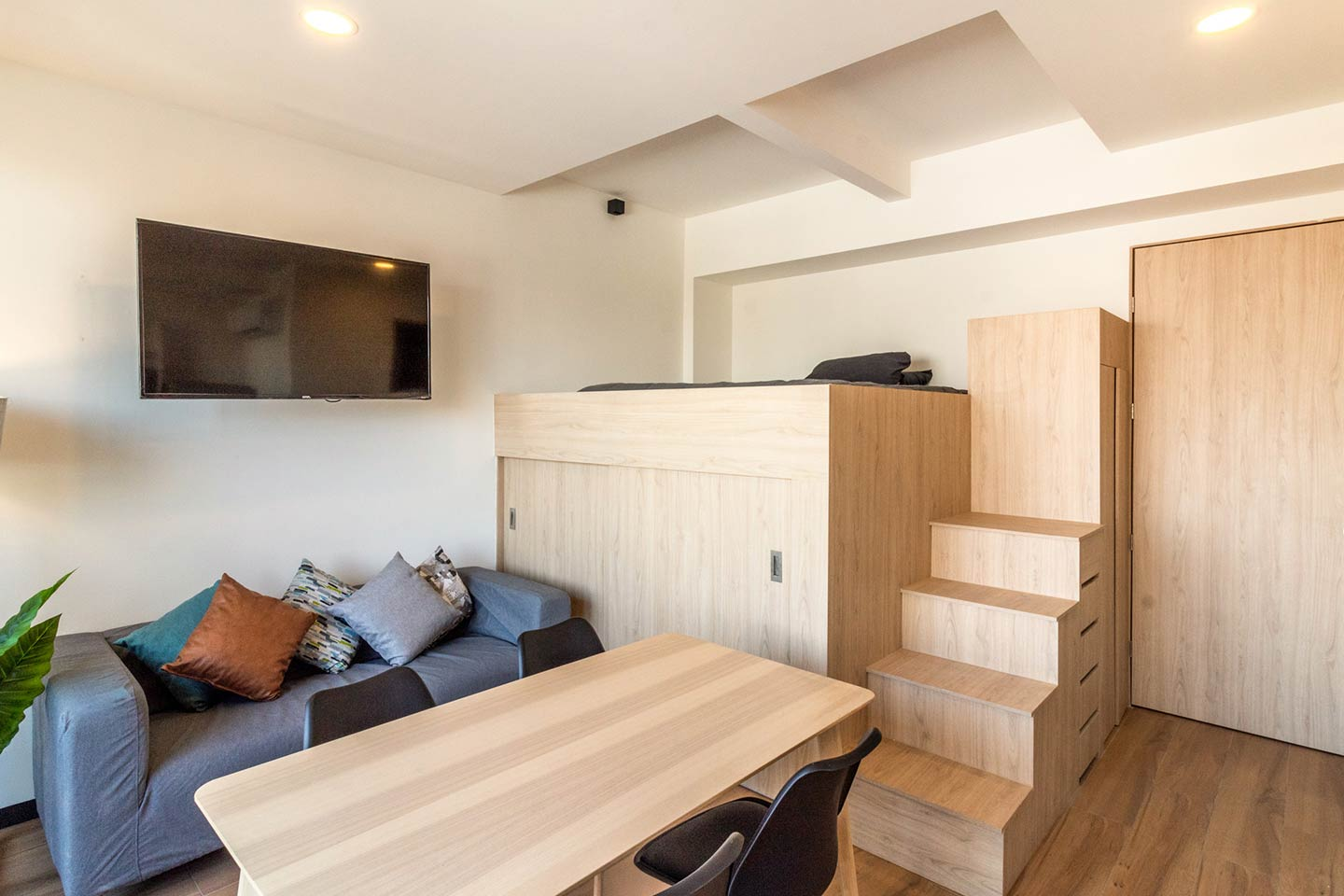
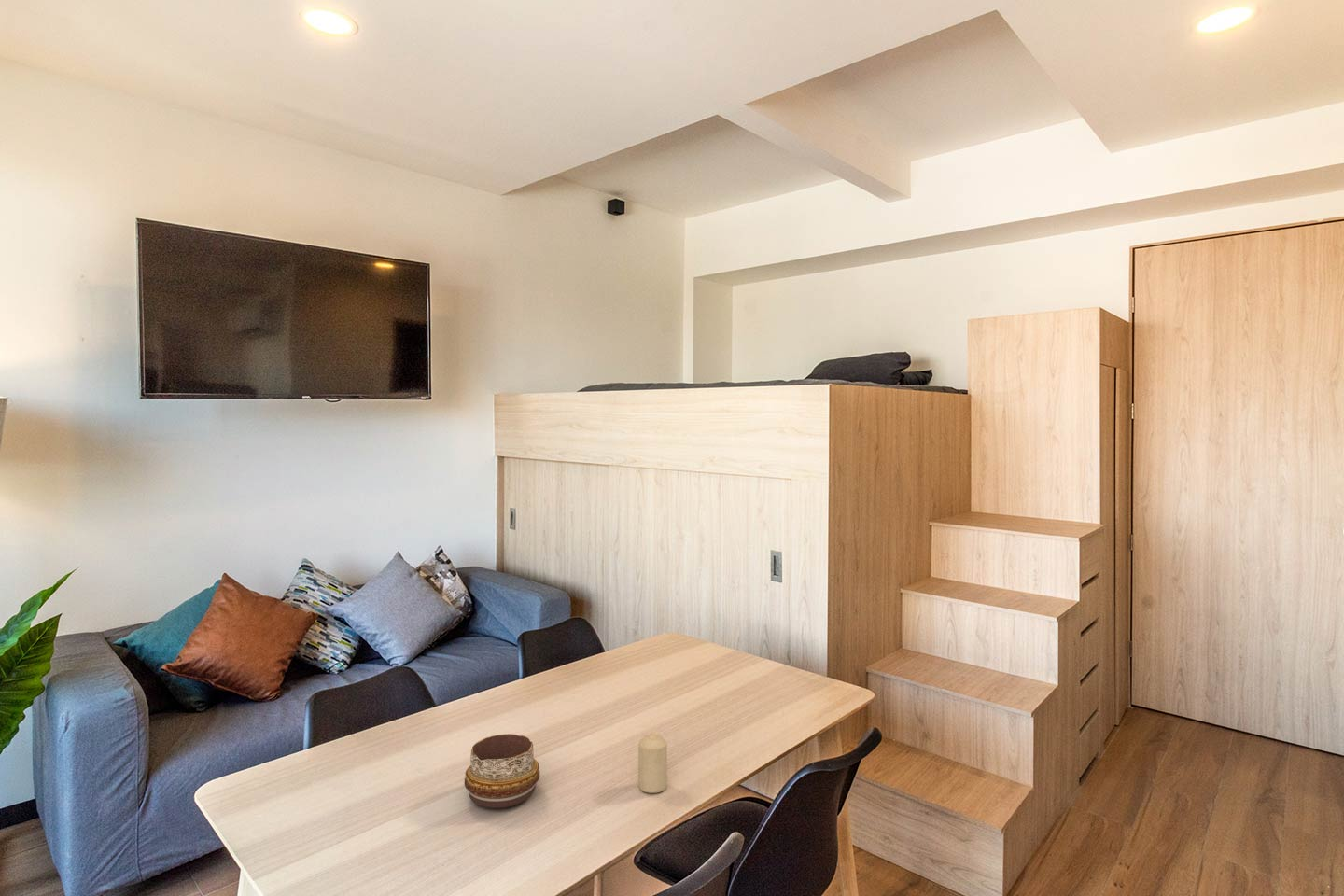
+ candle (652, 761)
+ decorative bowl (502, 770)
